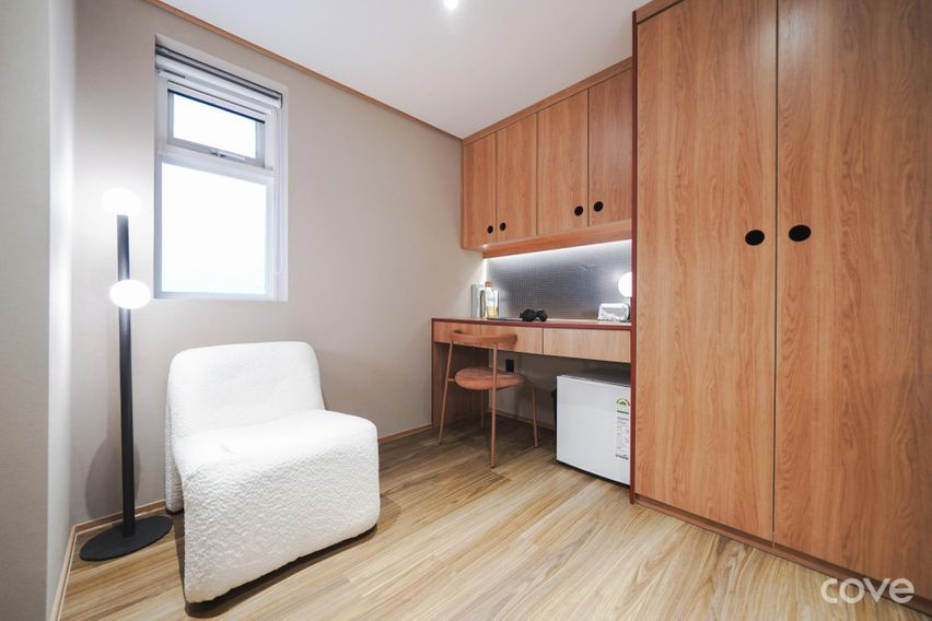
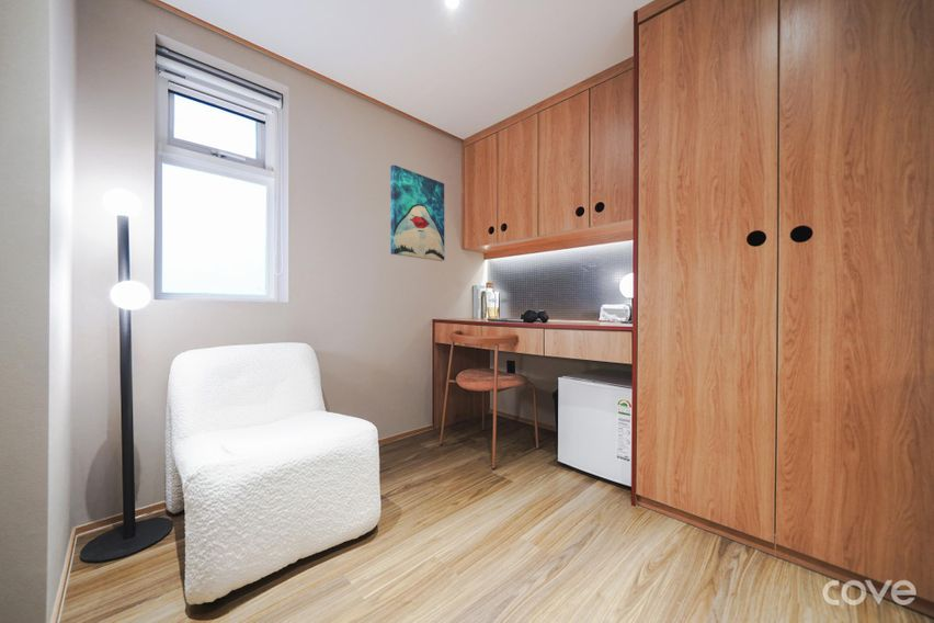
+ wall art (419, 216)
